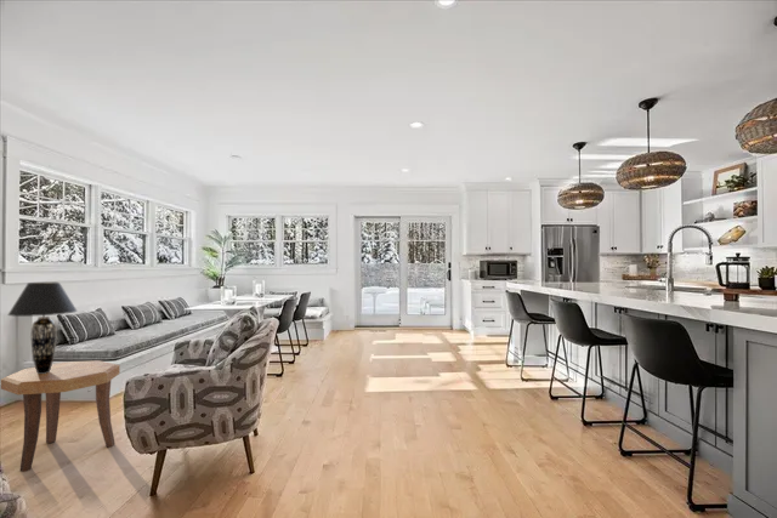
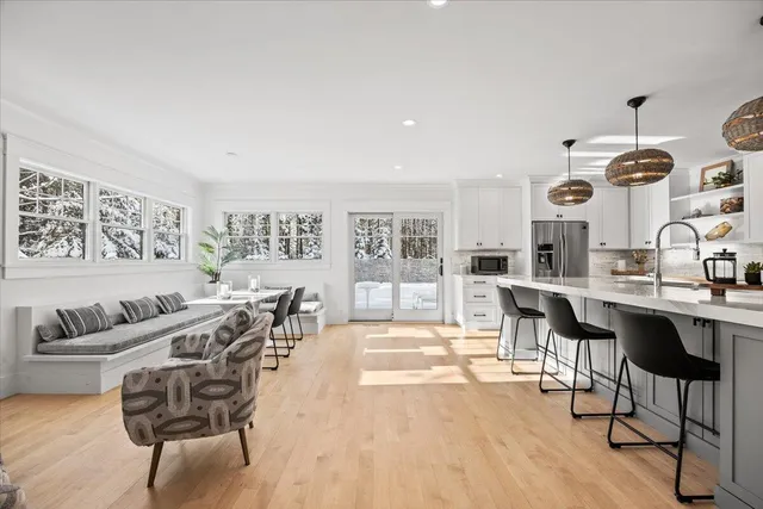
- side table (58, 410)
- table lamp (42, 326)
